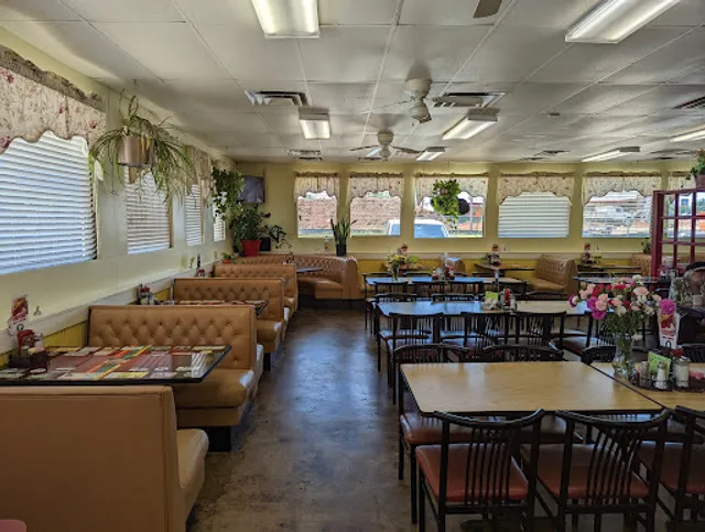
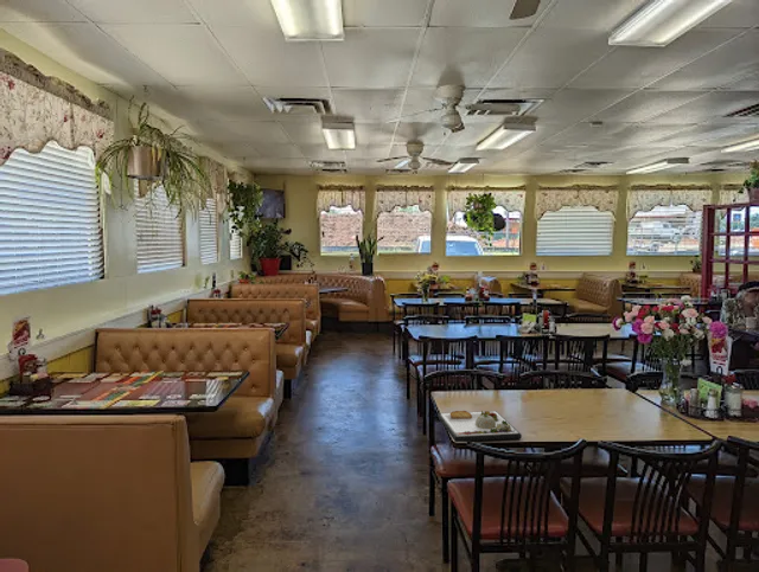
+ dinner plate (477, 419)
